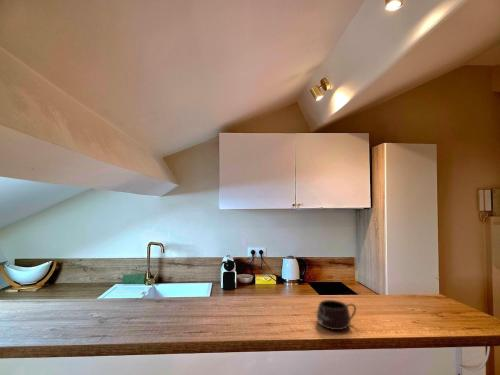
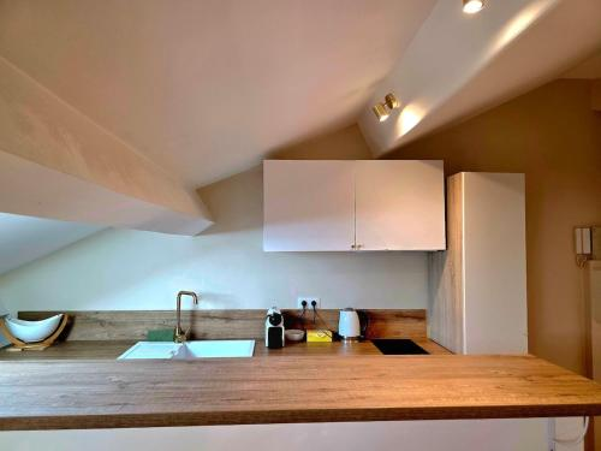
- mug (337, 314)
